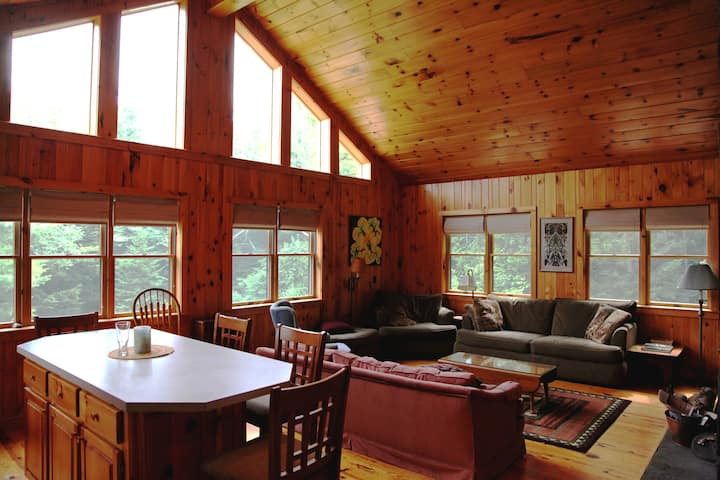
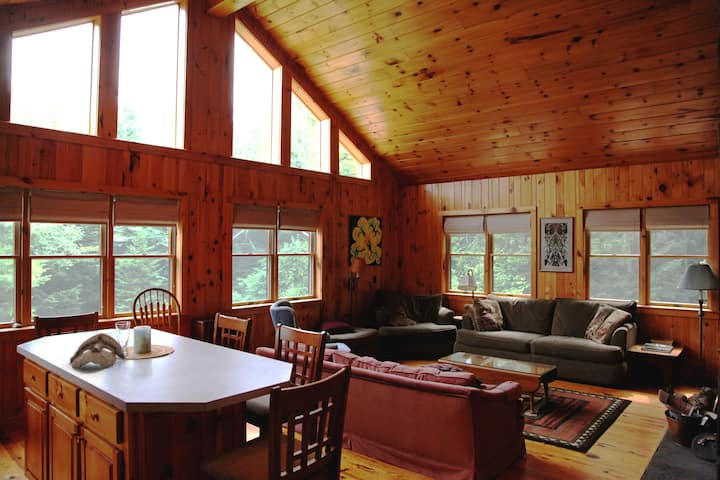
+ animal skull (94, 350)
